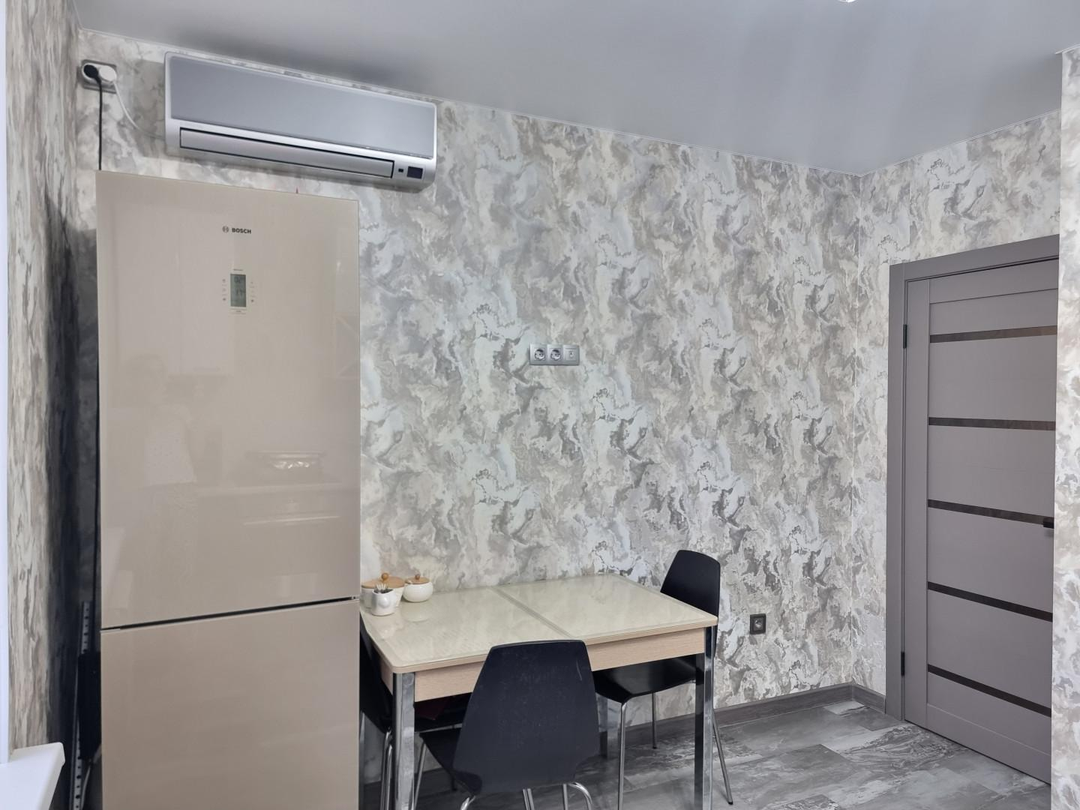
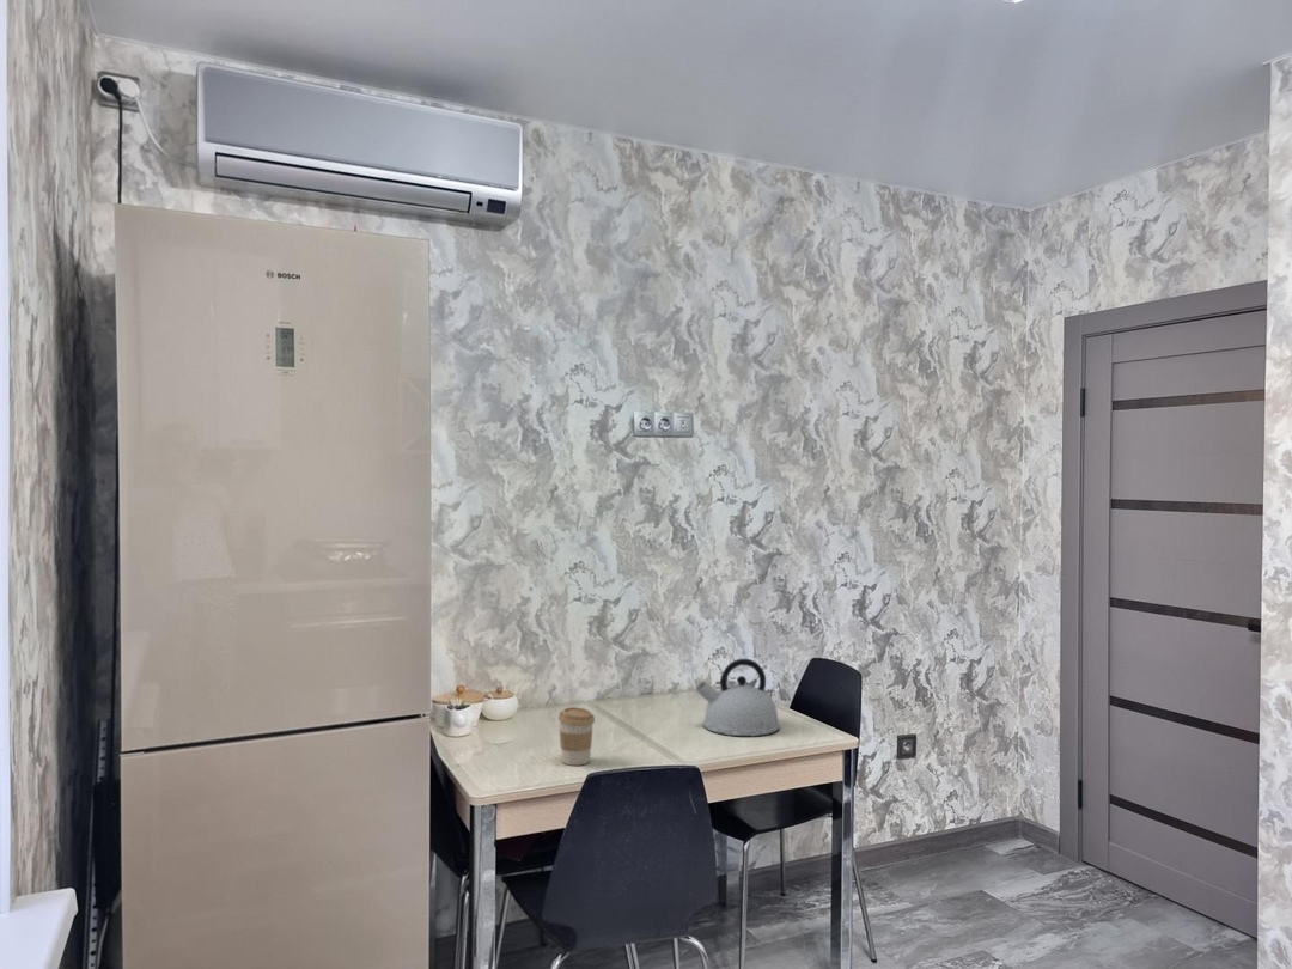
+ coffee cup (575, 735)
+ kettle (737, 691)
